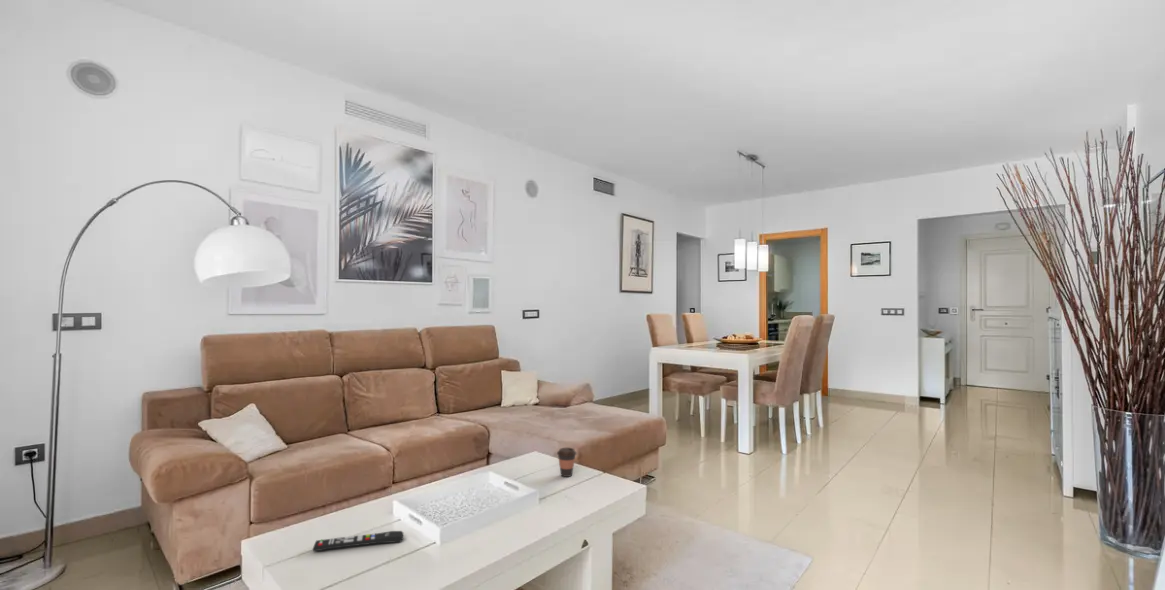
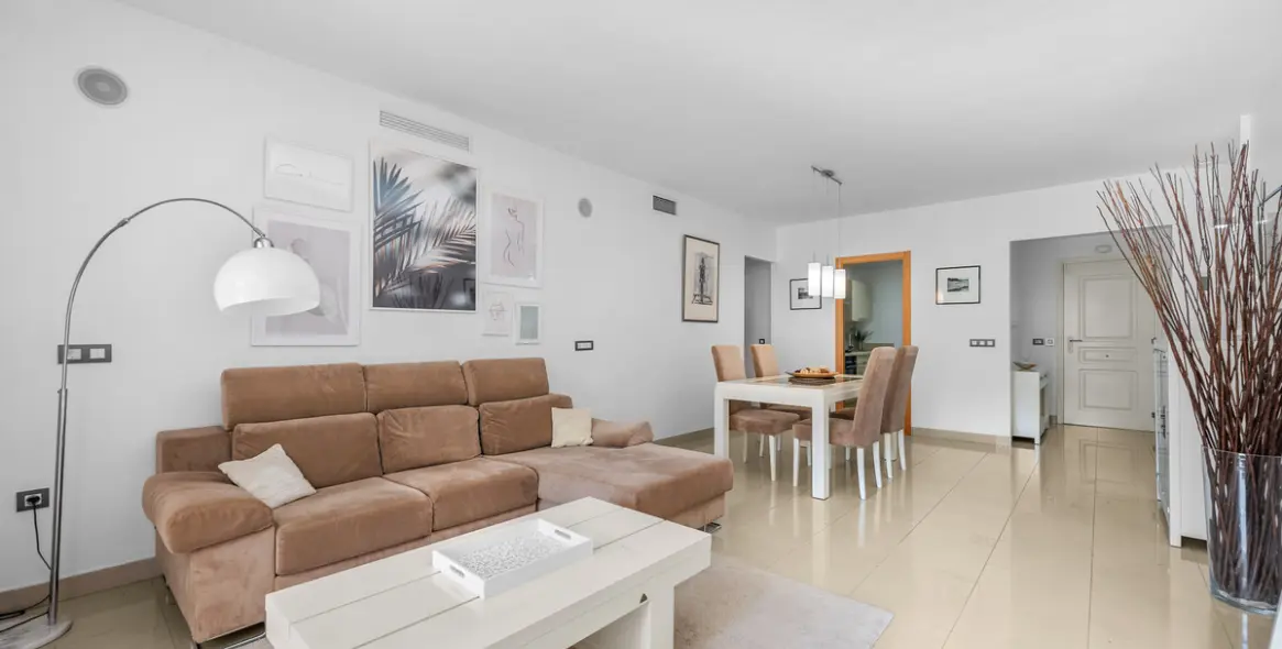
- coffee cup (566, 462)
- remote control (359, 540)
